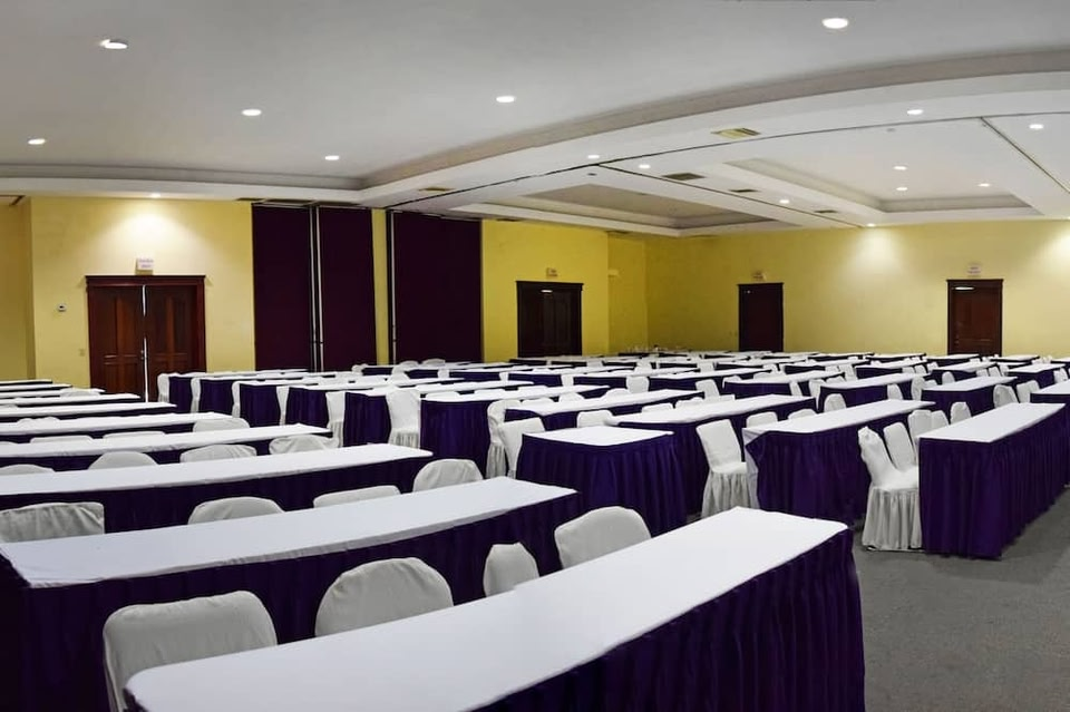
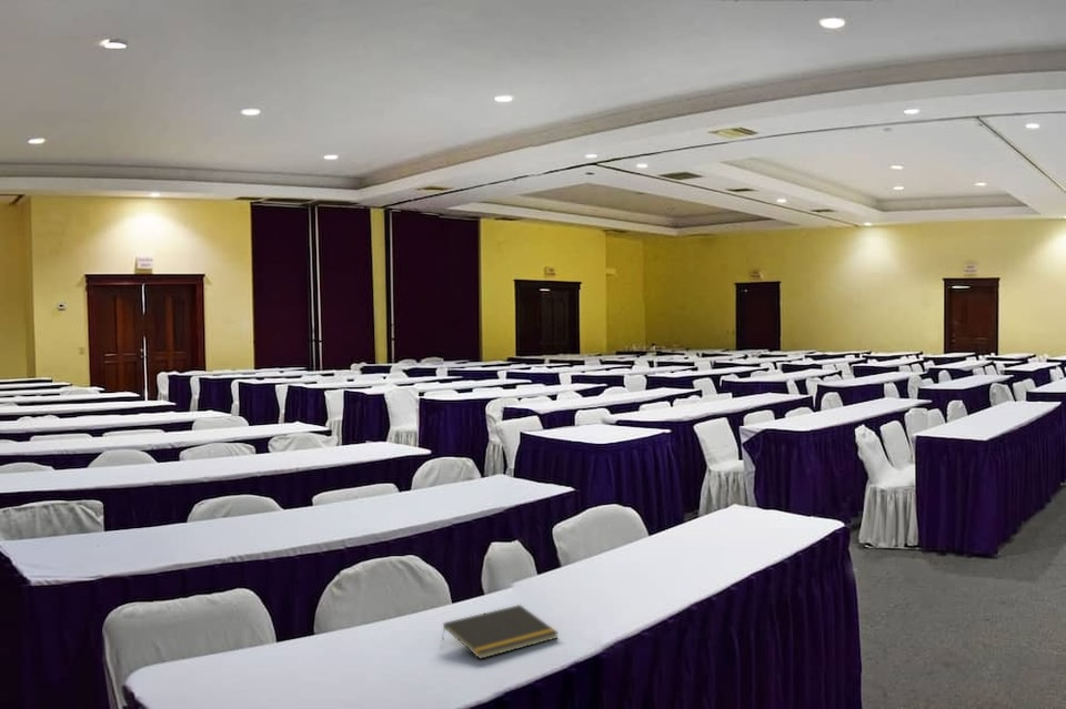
+ notepad (501, 630)
